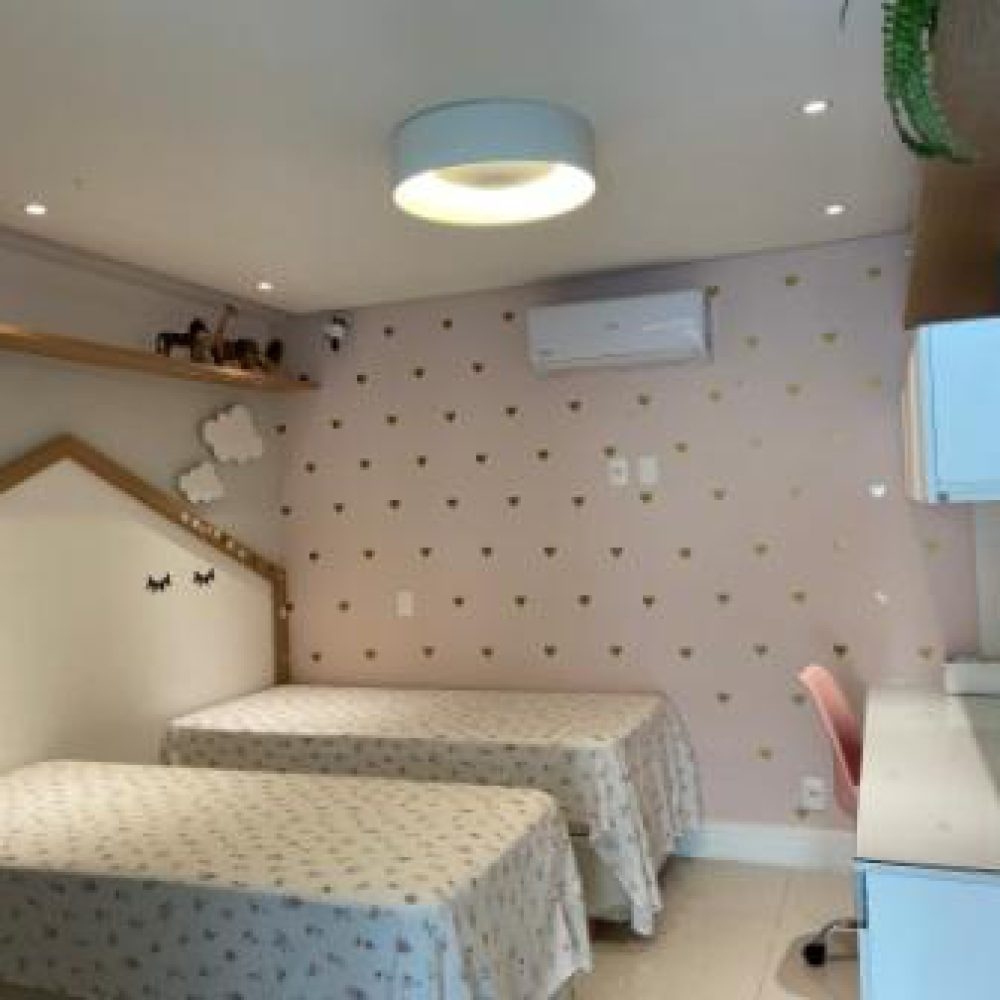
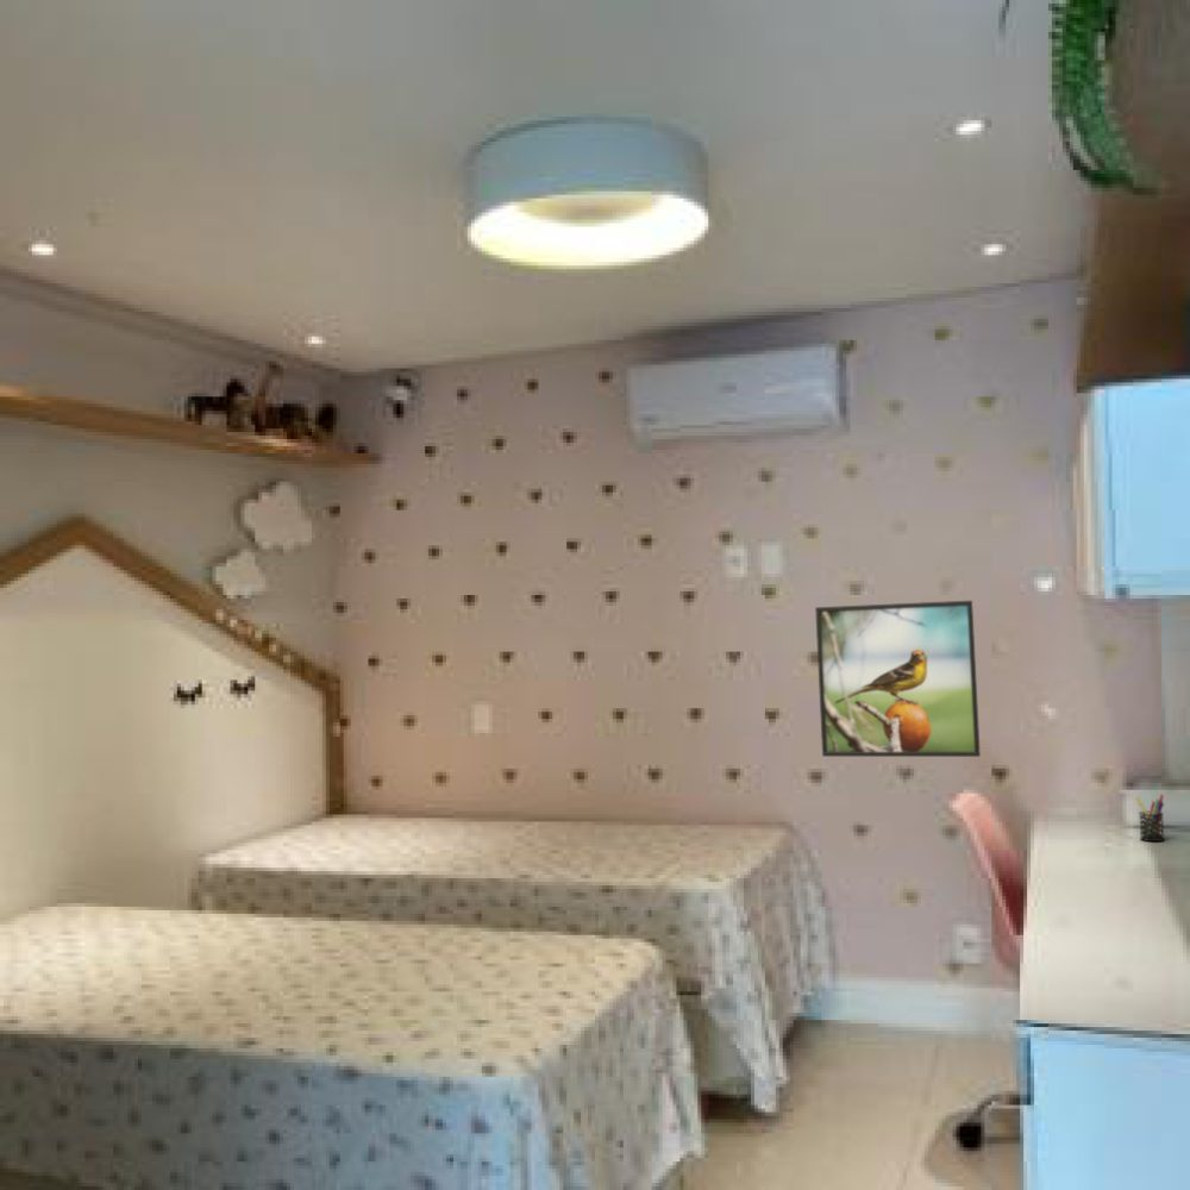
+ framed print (895, 679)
+ pen holder (1153, 815)
